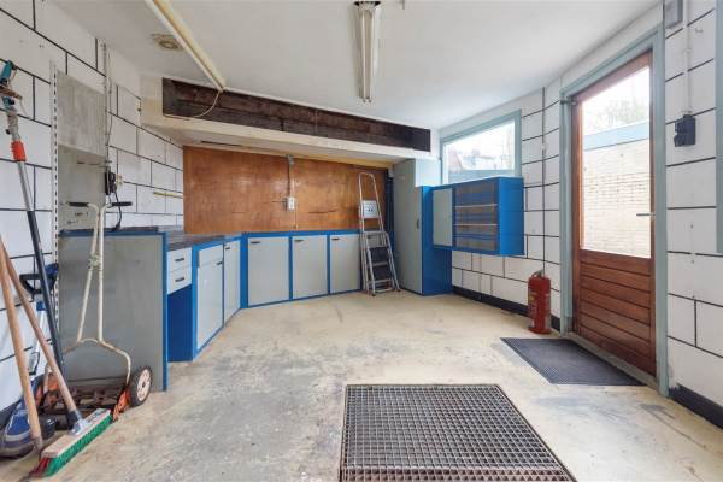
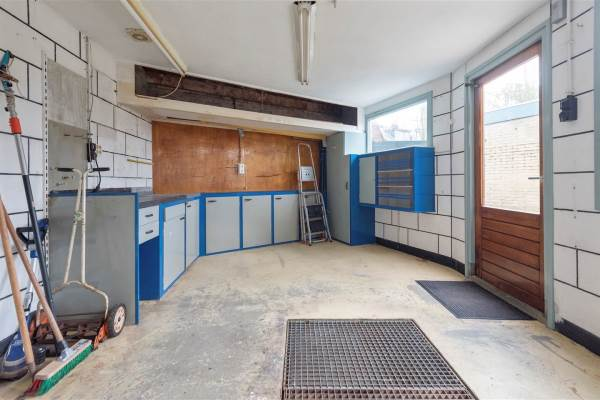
- fire extinguisher (537, 298)
